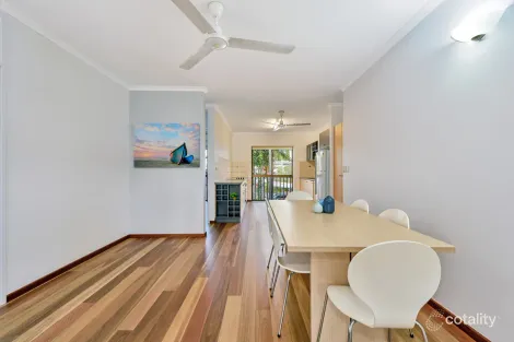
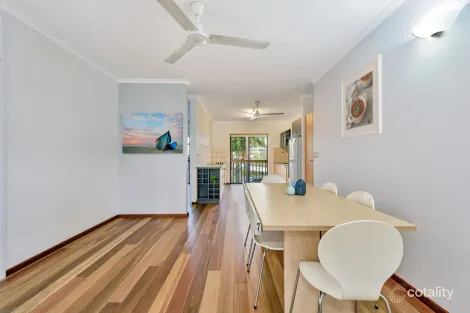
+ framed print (358, 103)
